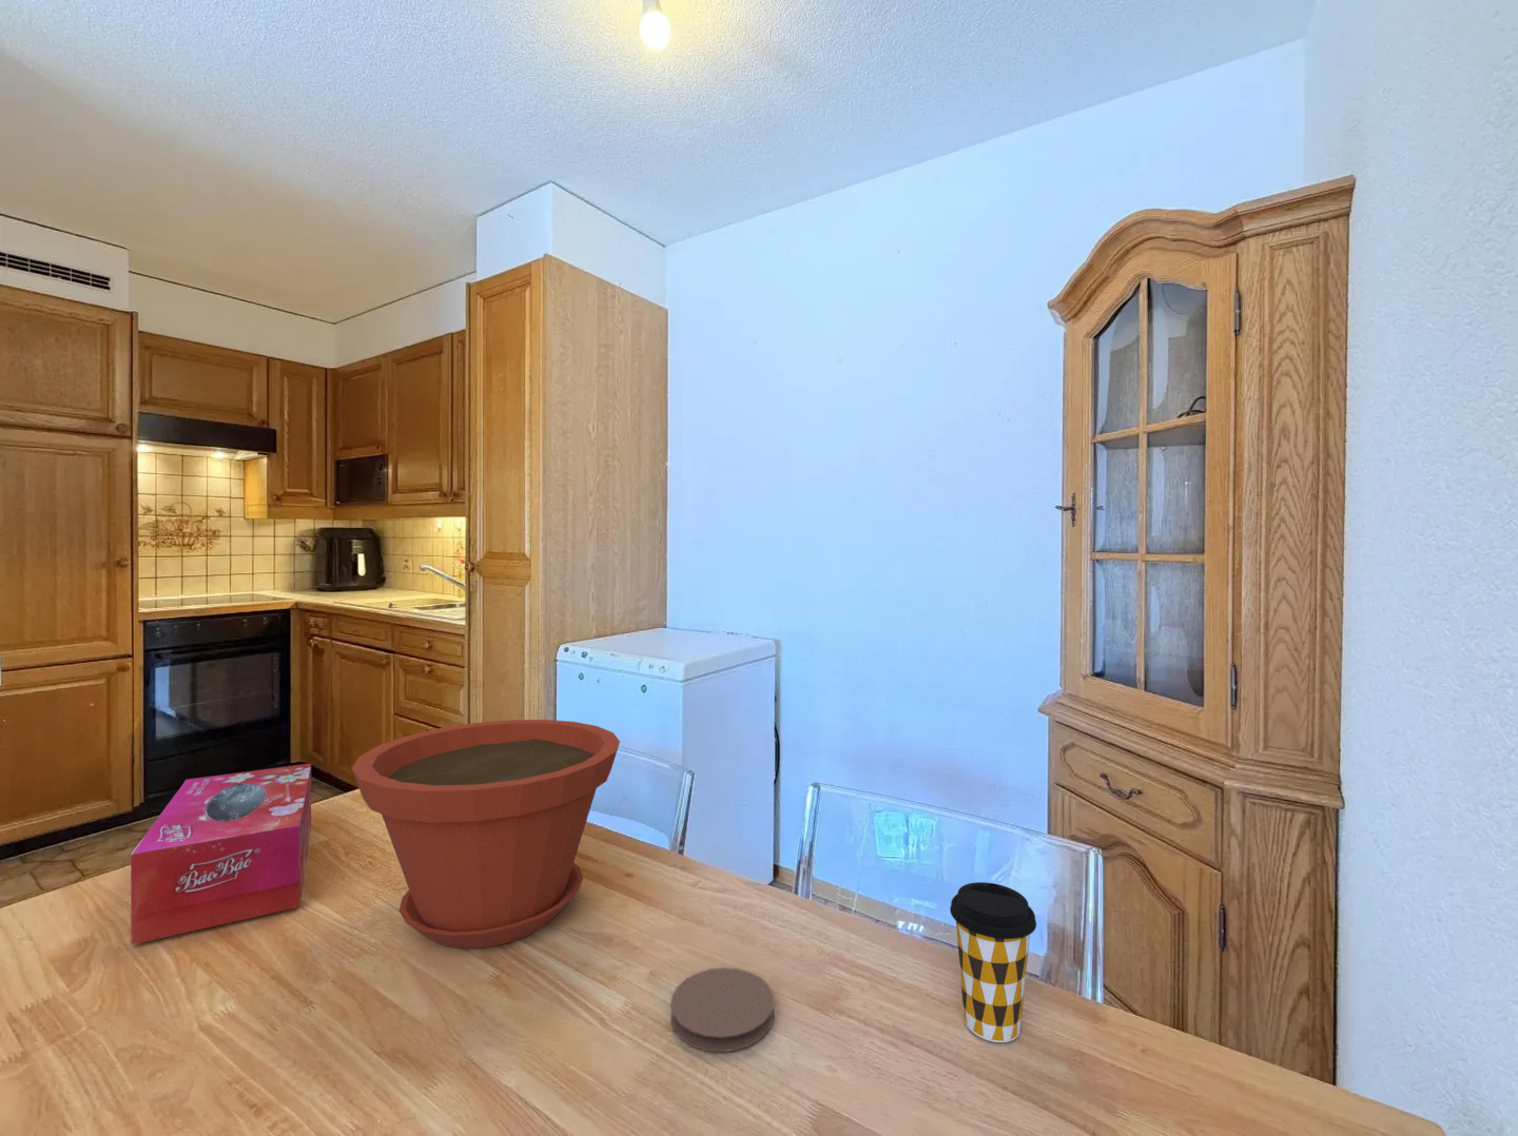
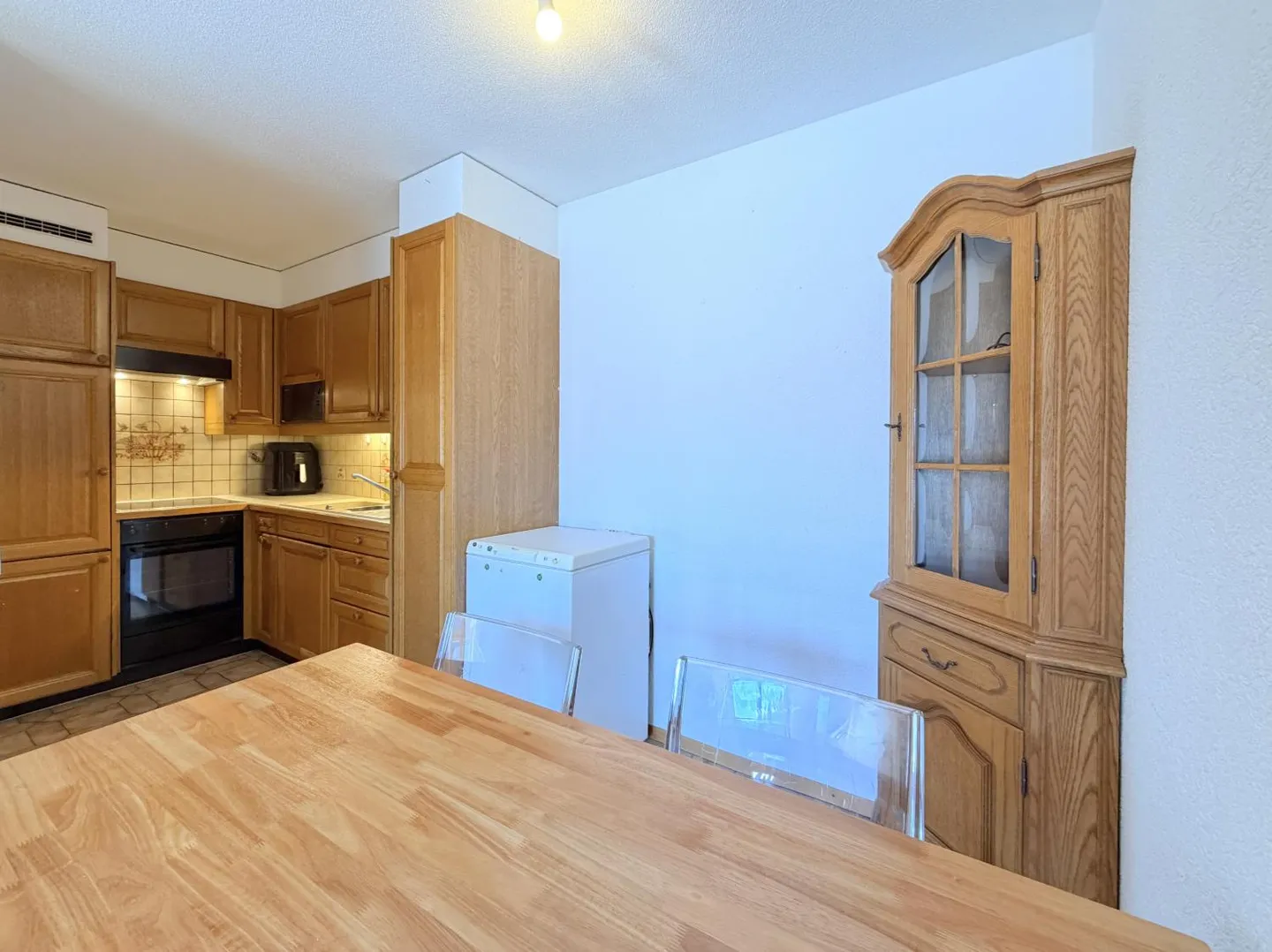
- coaster (722, 1006)
- coffee cup (991, 961)
- plant pot (494, 829)
- tissue box (237, 836)
